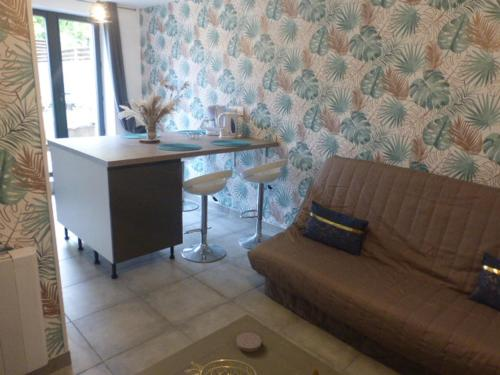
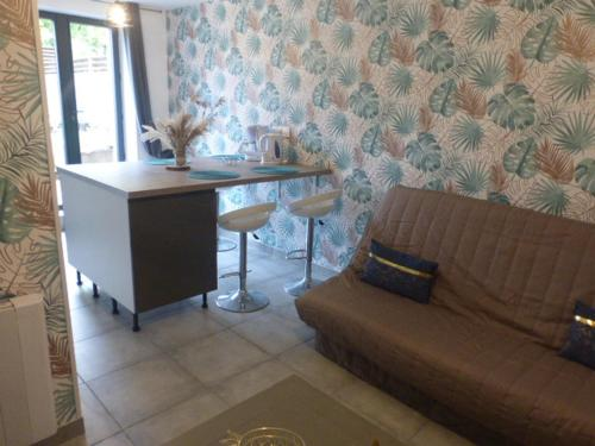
- coaster (248, 341)
